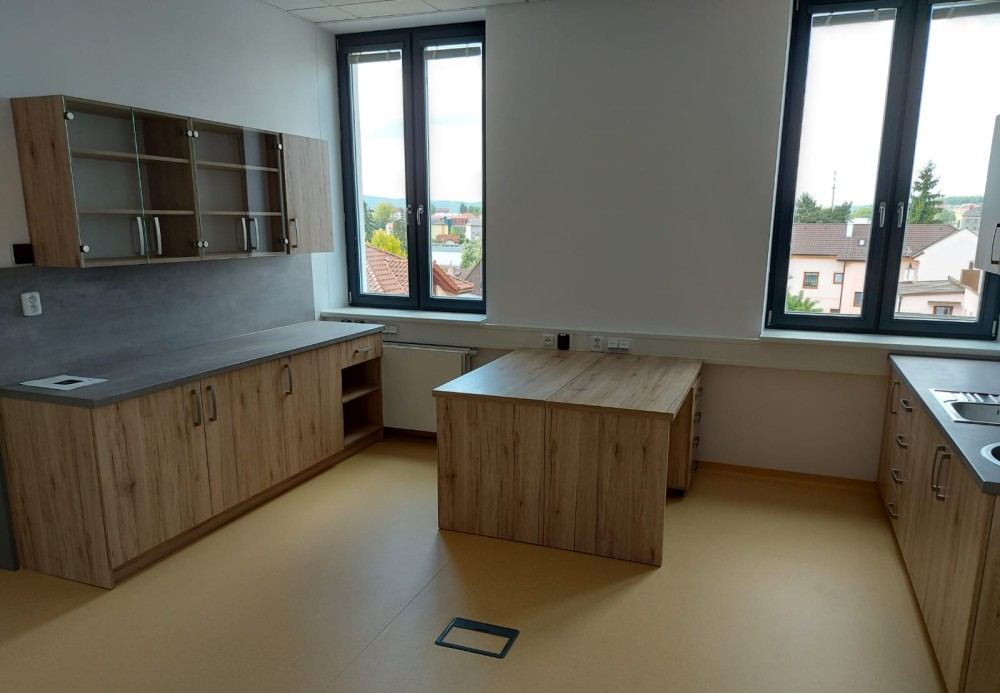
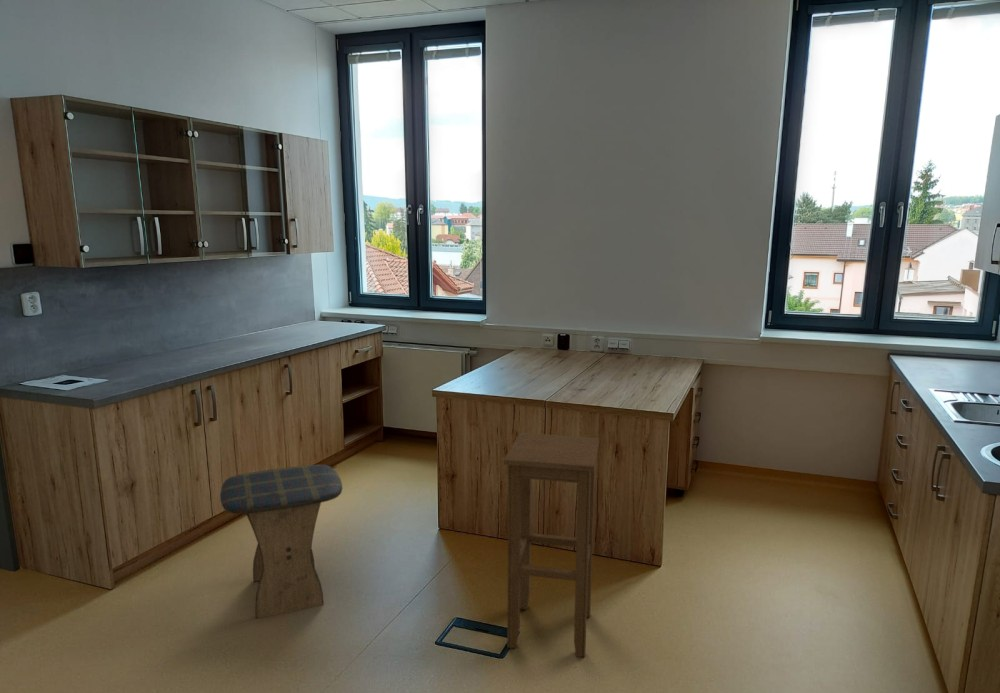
+ stool (552, 541)
+ stool (285, 538)
